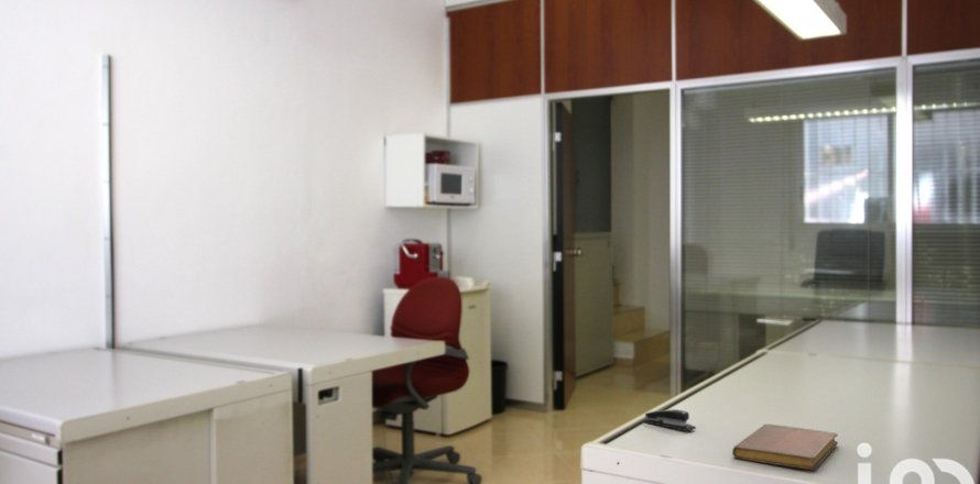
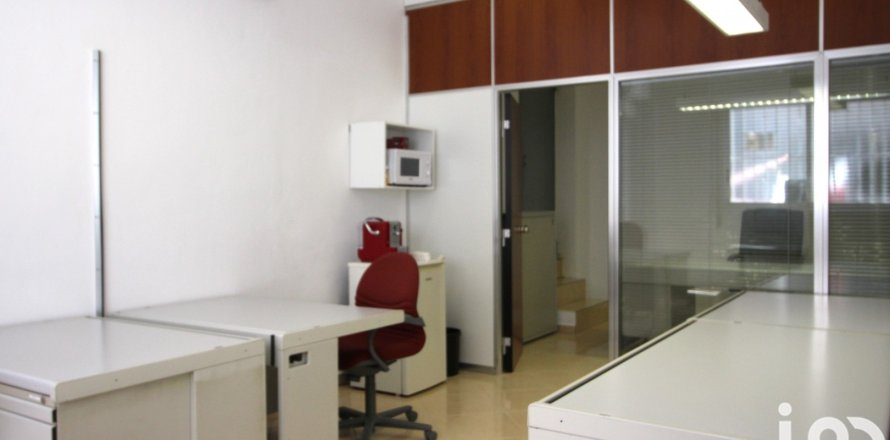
- notebook (786, 444)
- stapler (668, 417)
